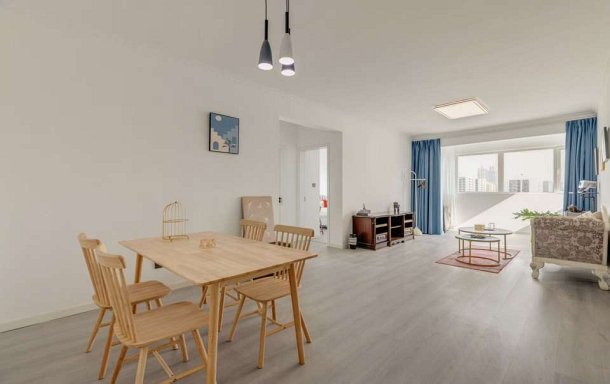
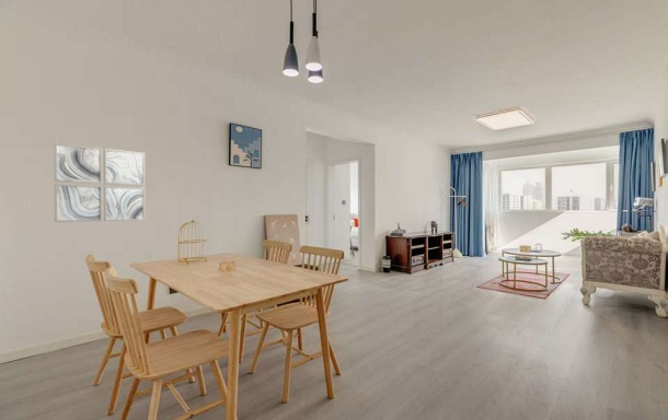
+ wall art (104, 186)
